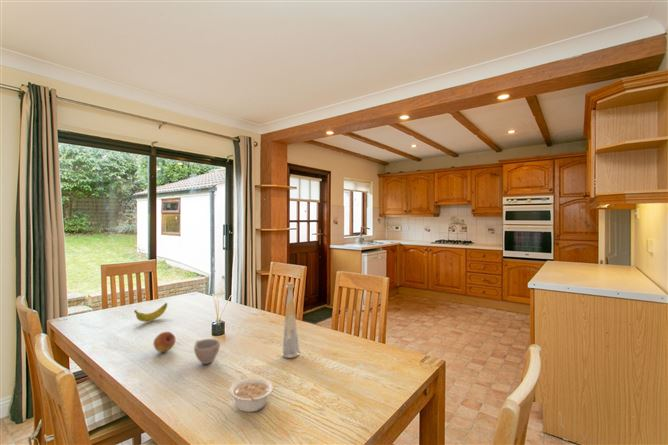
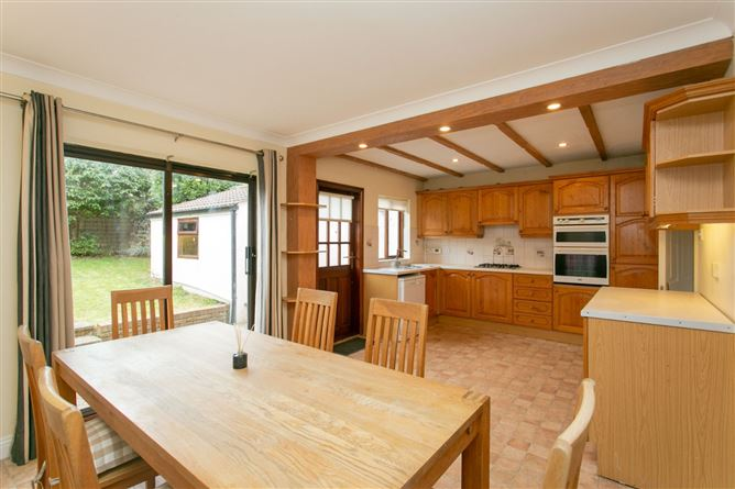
- legume (252, 395)
- fruit (164, 341)
- cup (204, 351)
- banana (151, 313)
- bottle (290, 318)
